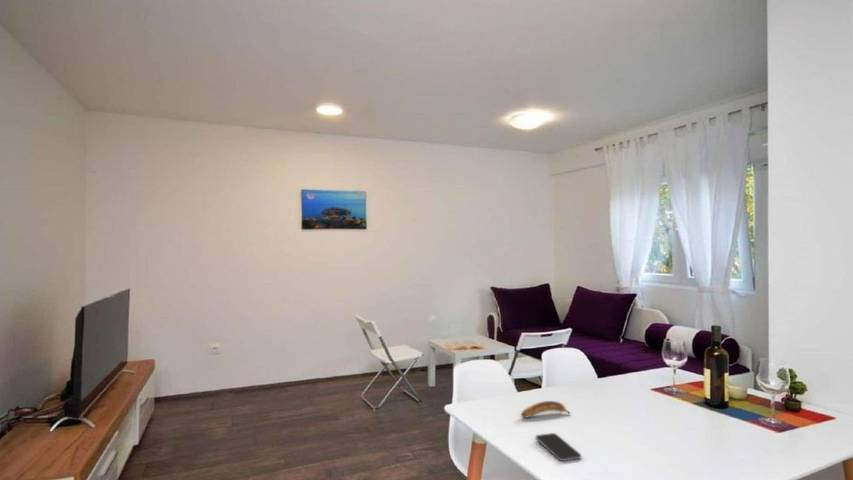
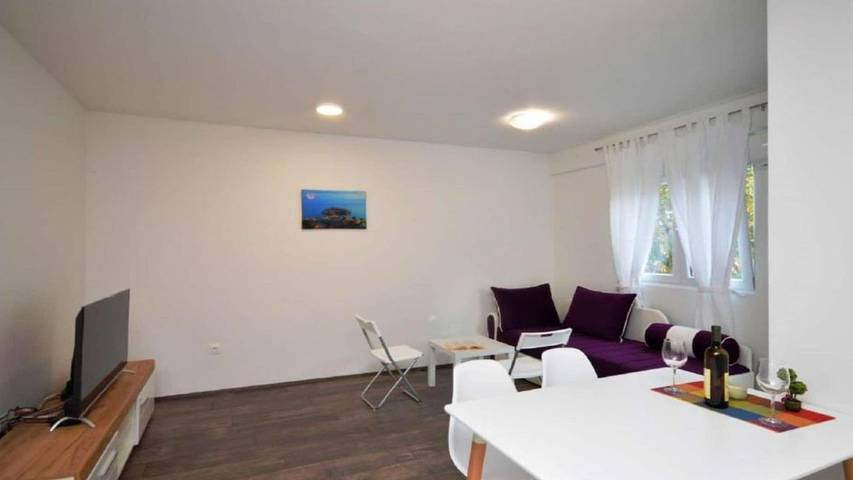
- smartphone (557, 446)
- banana (543, 408)
